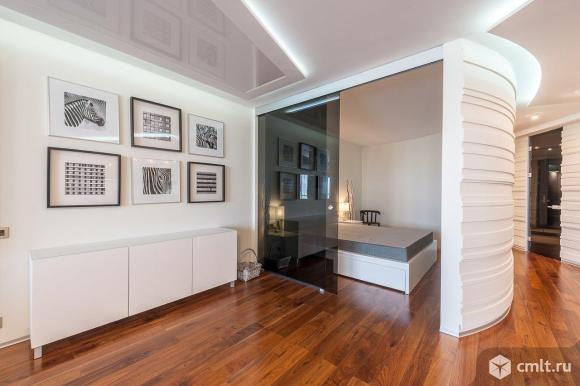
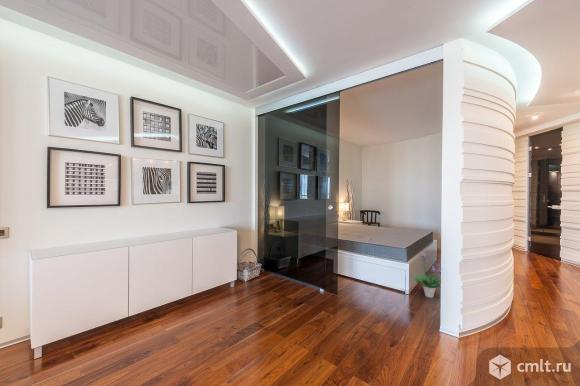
+ potted plant (430, 275)
